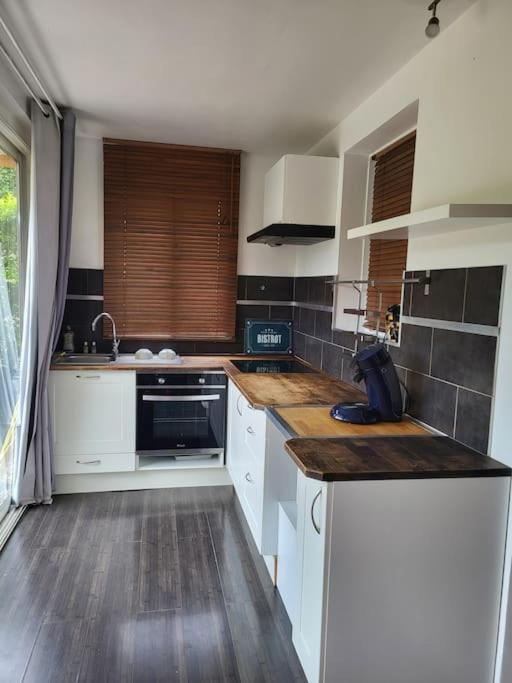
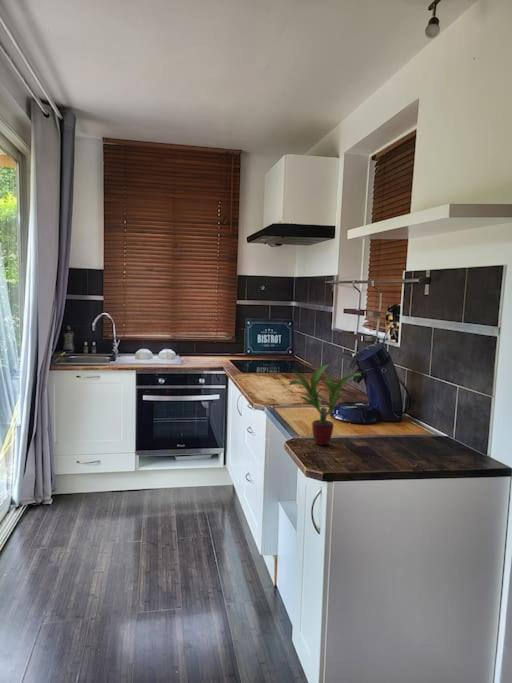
+ potted plant (328, 406)
